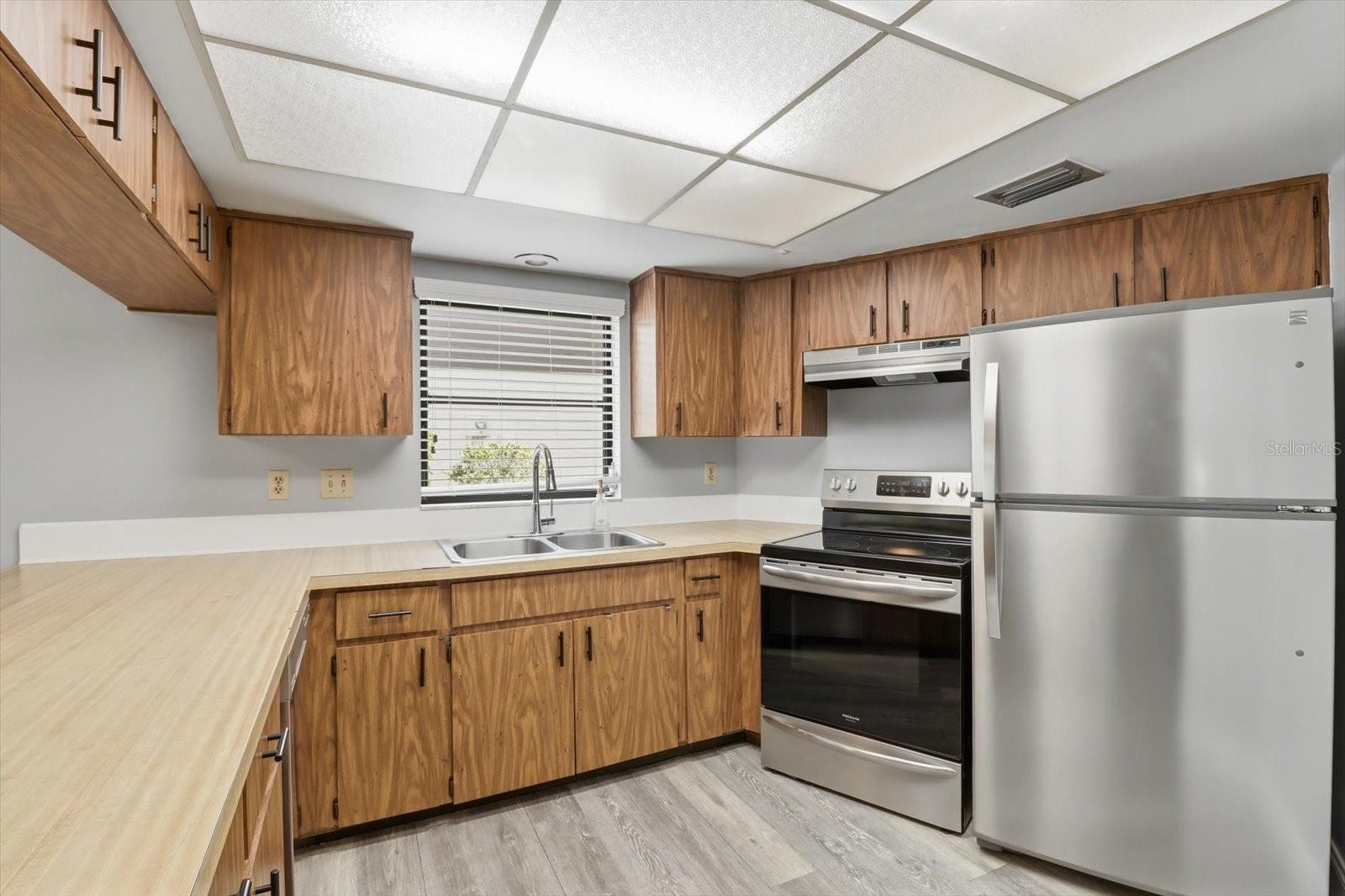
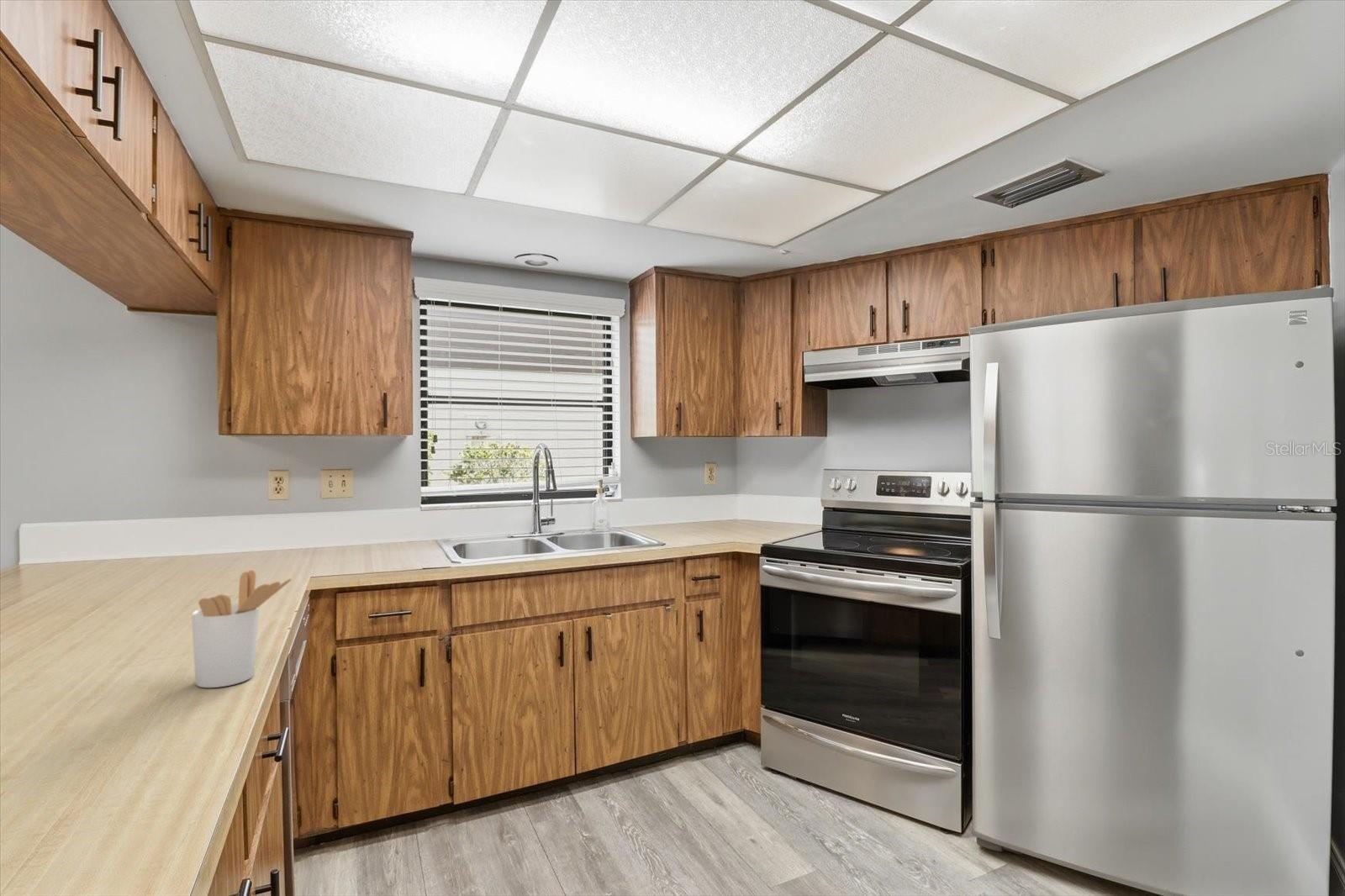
+ utensil holder (240, 627)
